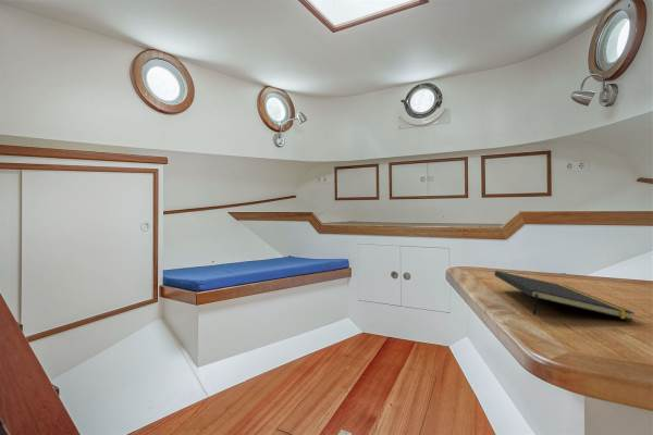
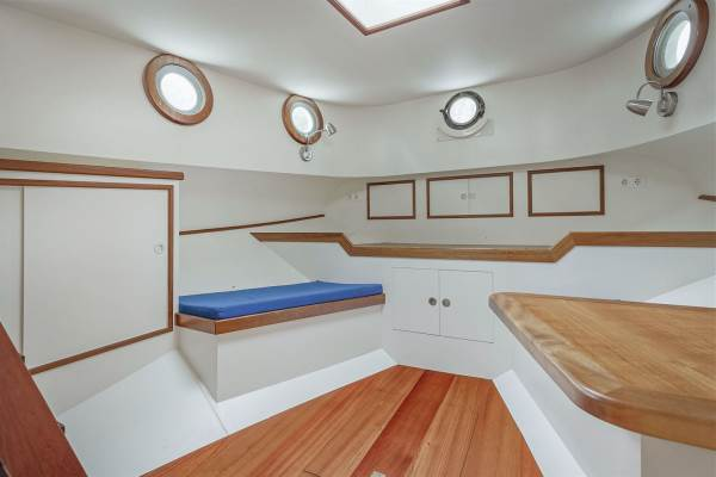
- notepad (551, 290)
